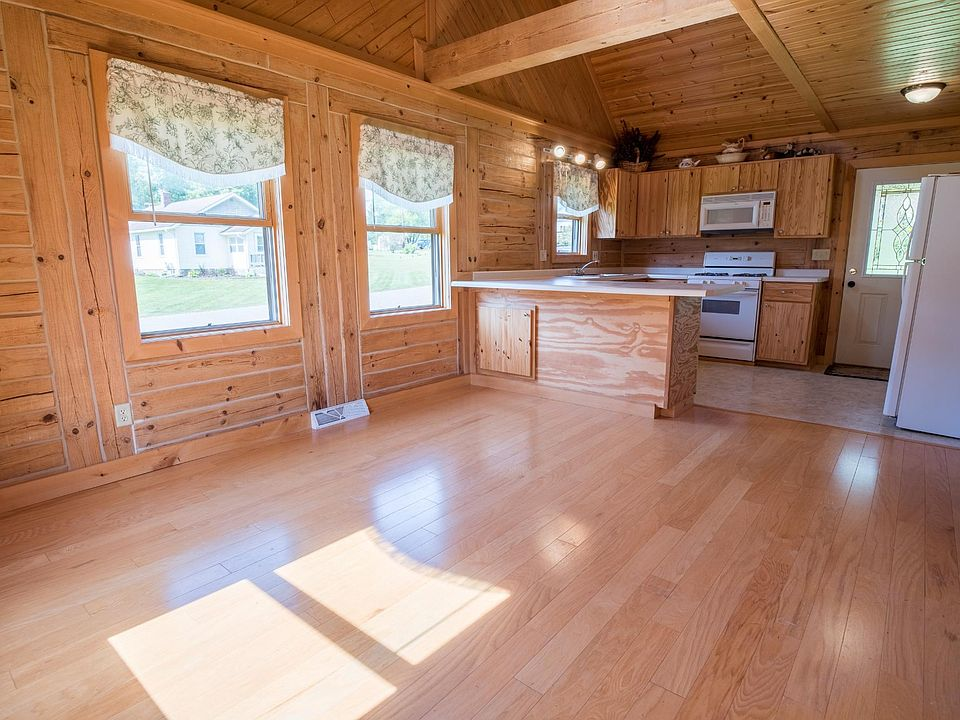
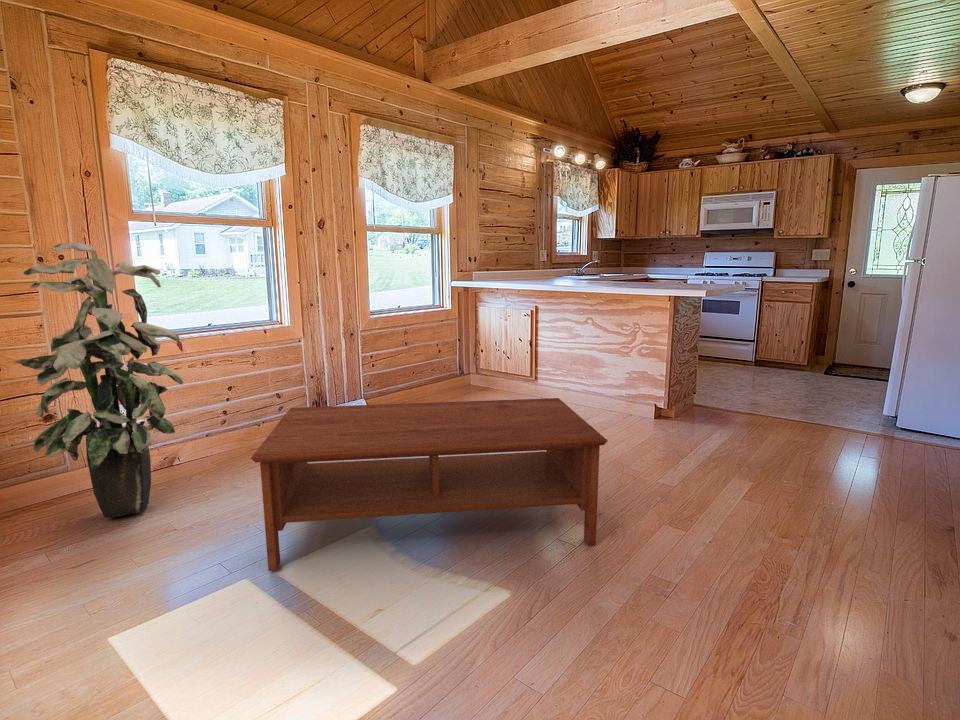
+ indoor plant (103, 382)
+ coffee table (433, 472)
